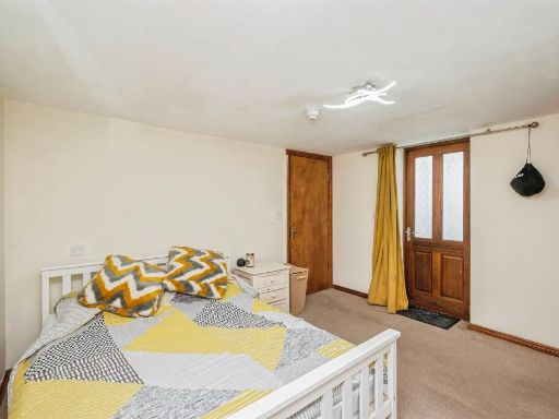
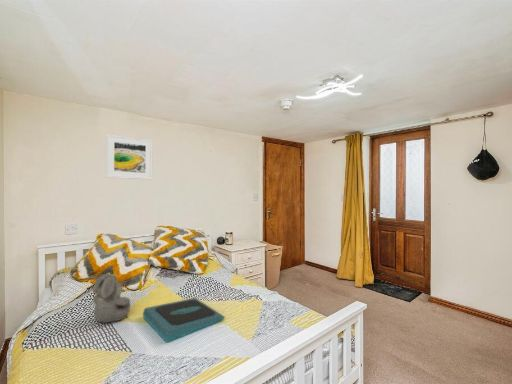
+ teddy bear (109, 296)
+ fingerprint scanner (183, 313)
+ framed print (130, 157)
